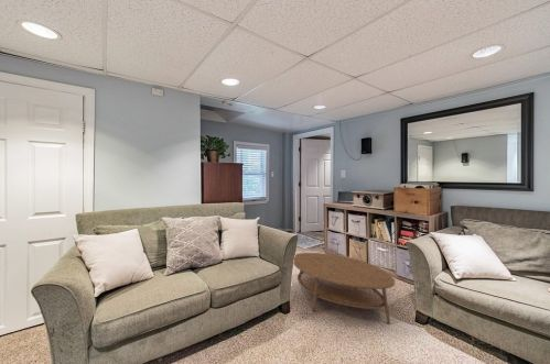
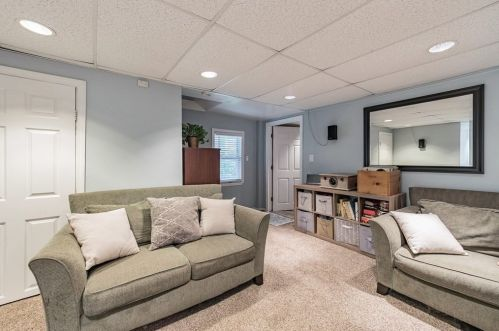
- coffee table (336, 283)
